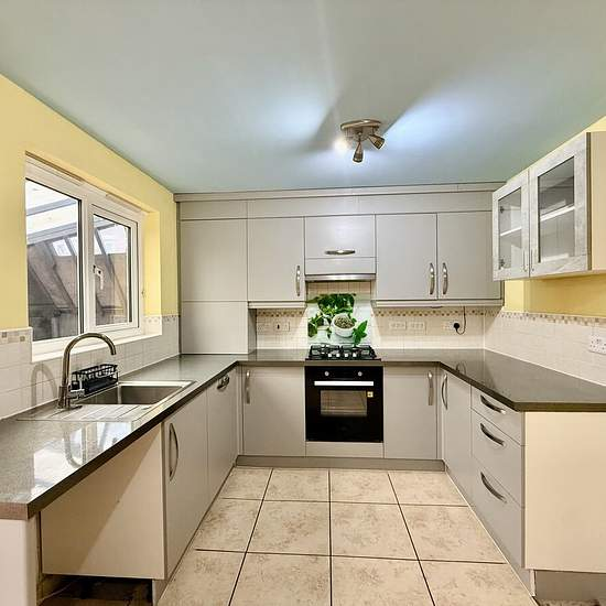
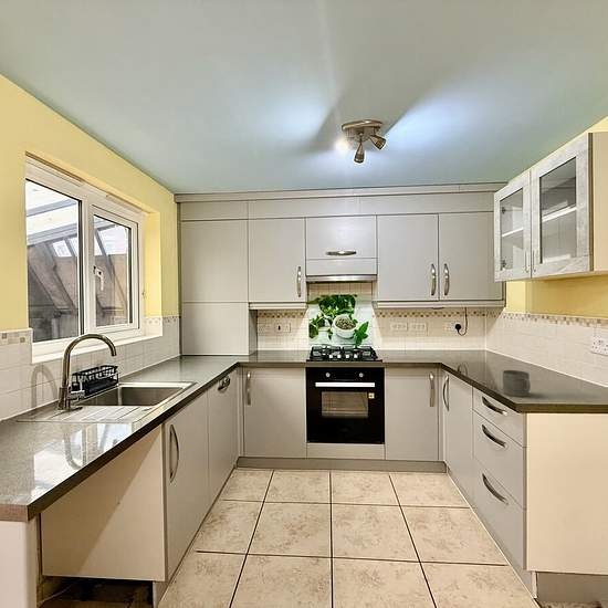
+ mug (517, 384)
